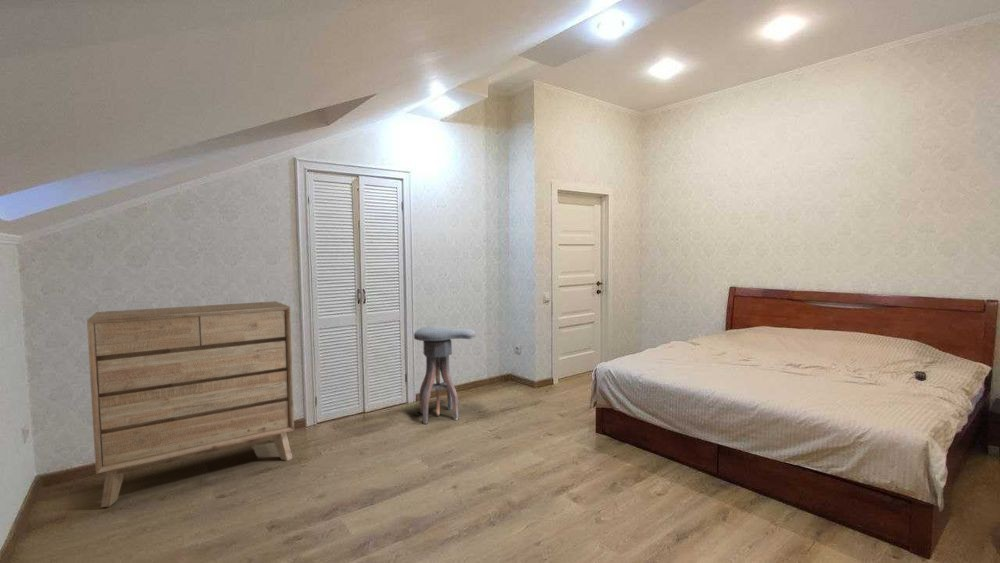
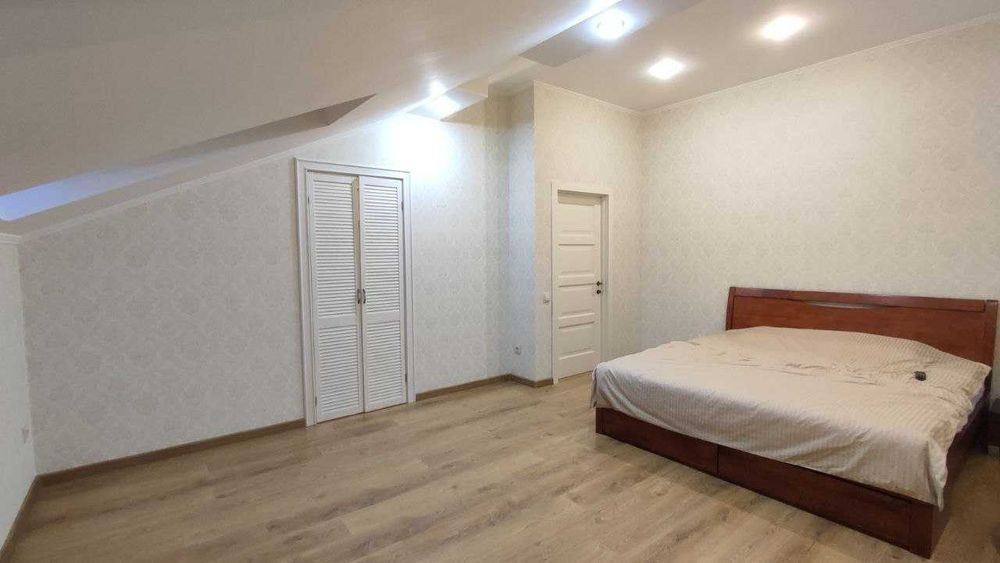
- stool (443, 371)
- dresser (200, 389)
